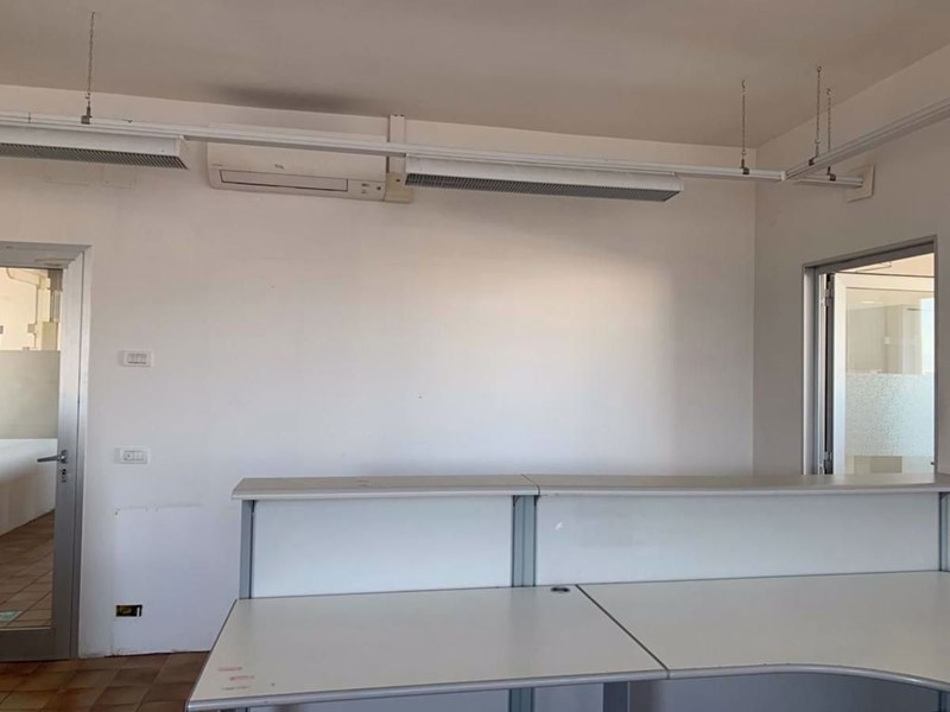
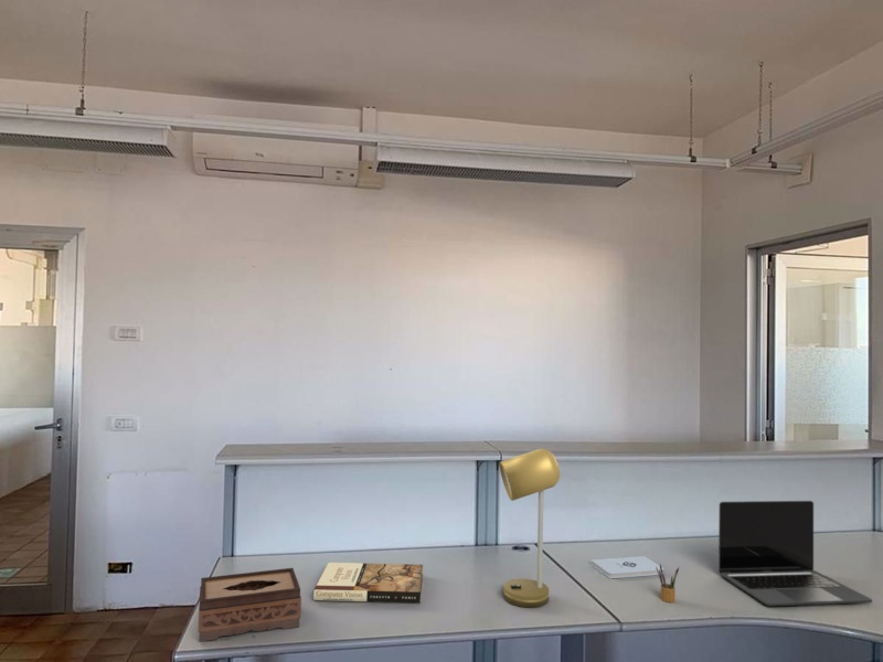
+ pencil box (668, 584)
+ laptop (791, 549)
+ book (371, 581)
+ tissue box (248, 601)
+ desk lamp (538, 522)
+ notepad (627, 566)
